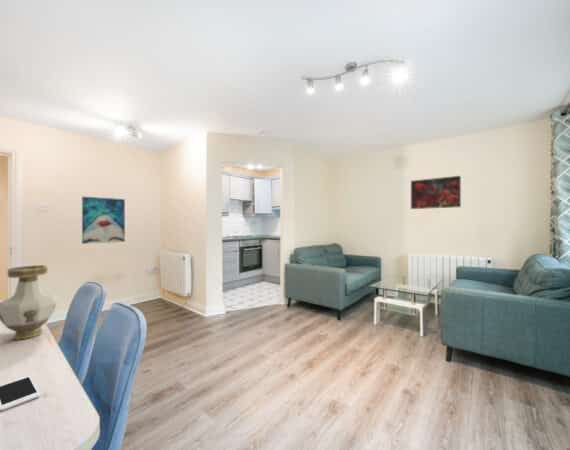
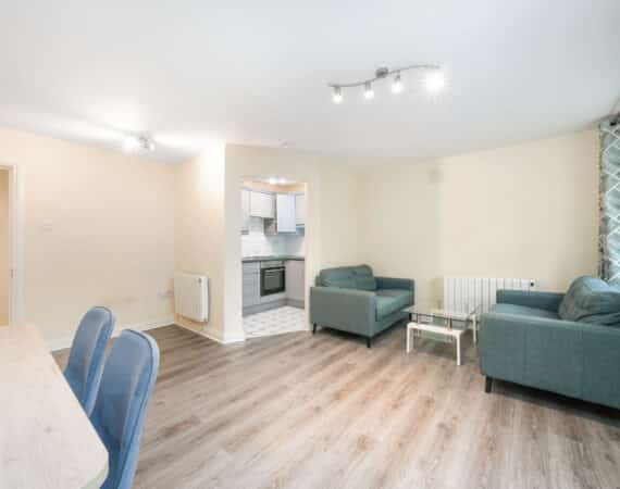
- vase (28, 301)
- wall art (104, 220)
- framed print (434, 193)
- cell phone (16, 391)
